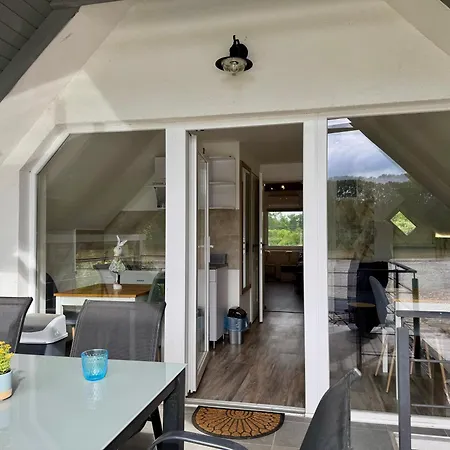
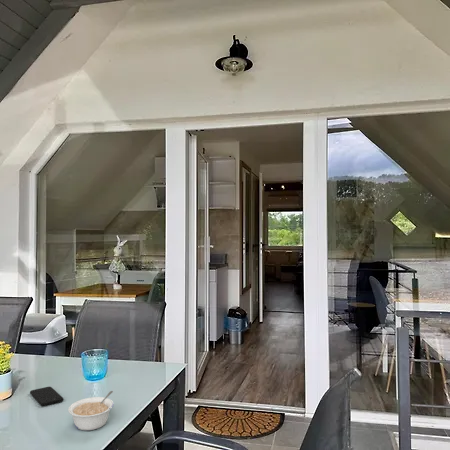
+ legume (91, 412)
+ smartphone (46, 395)
